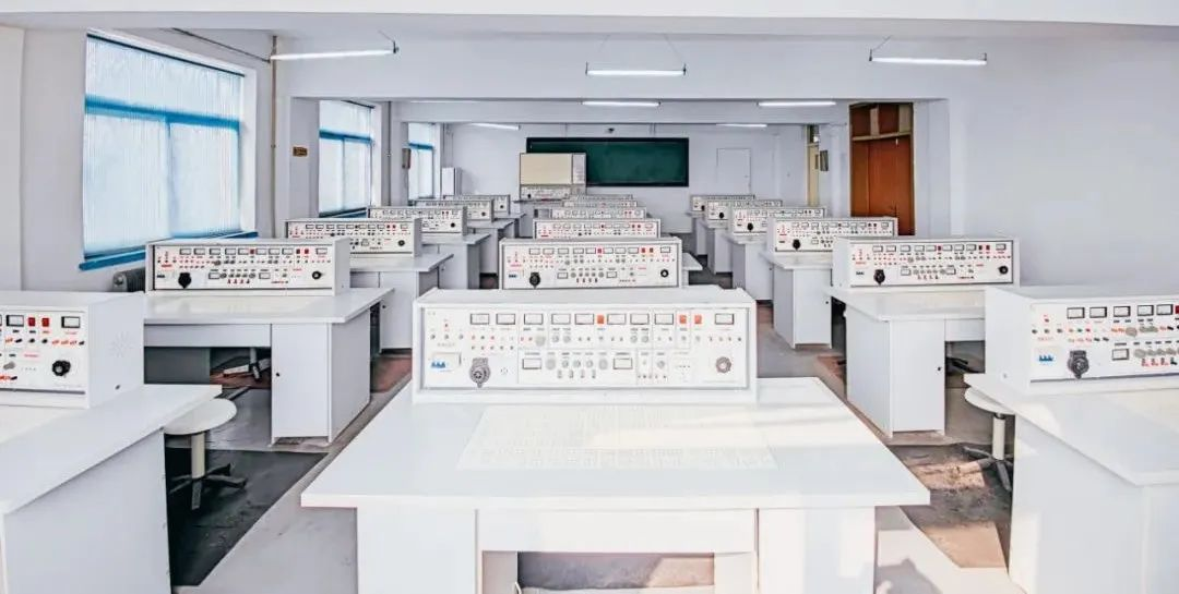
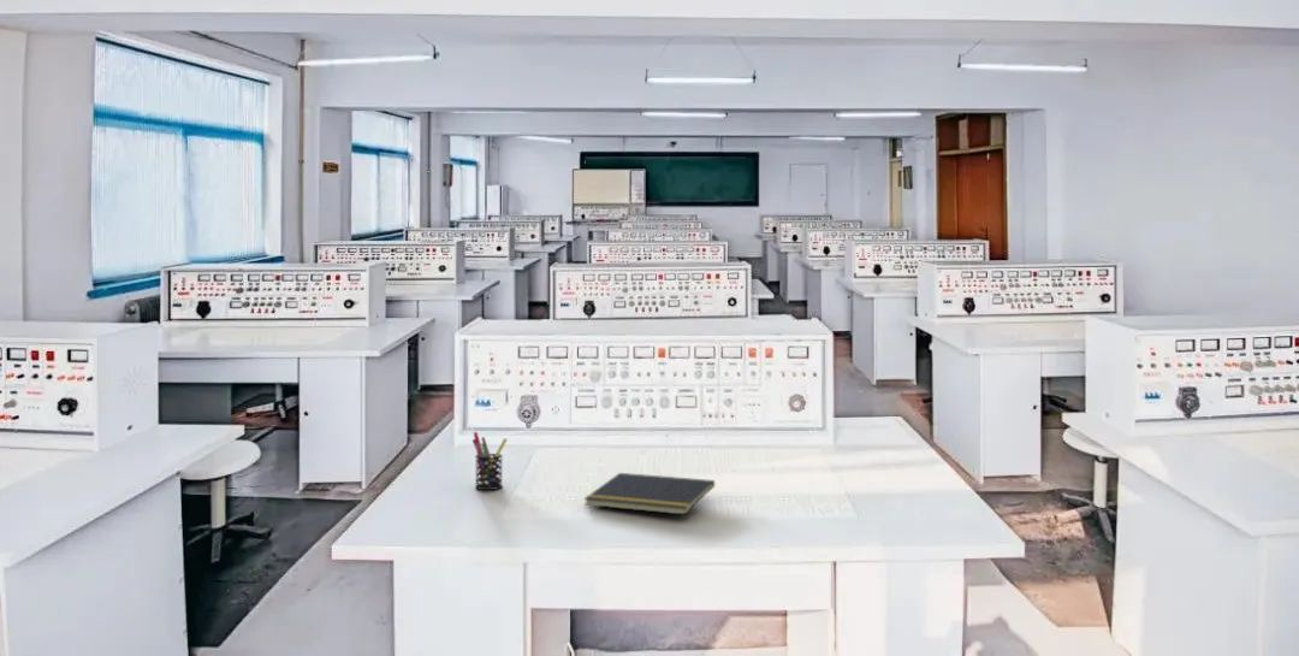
+ pen holder (486, 460)
+ notepad (650, 492)
